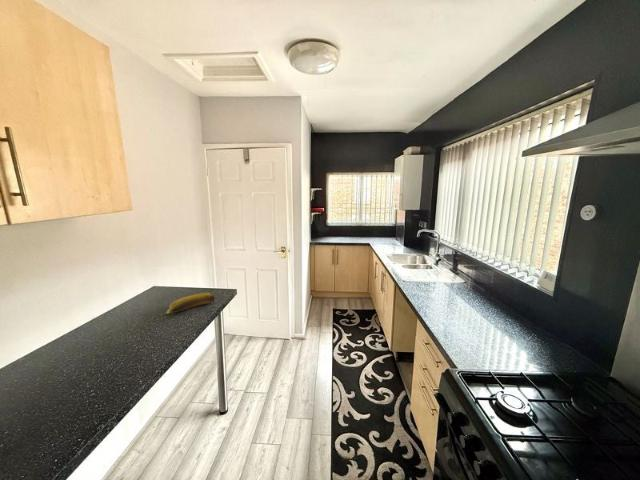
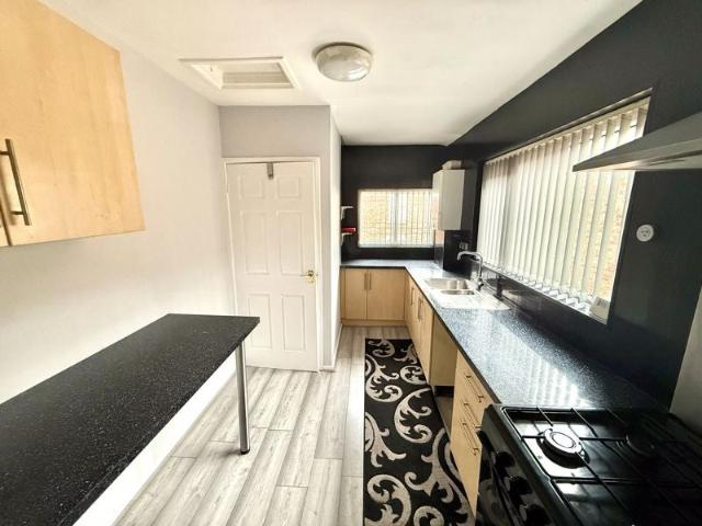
- banana (191, 304)
